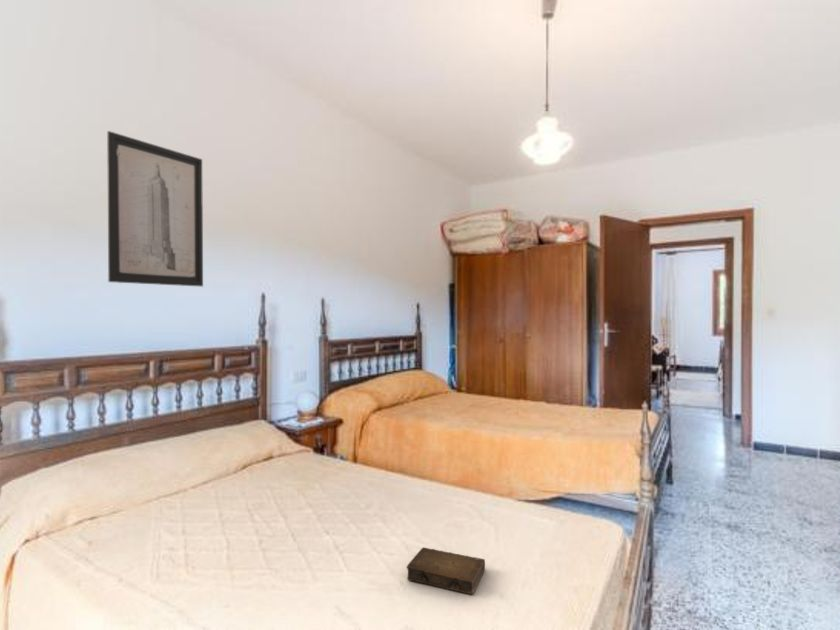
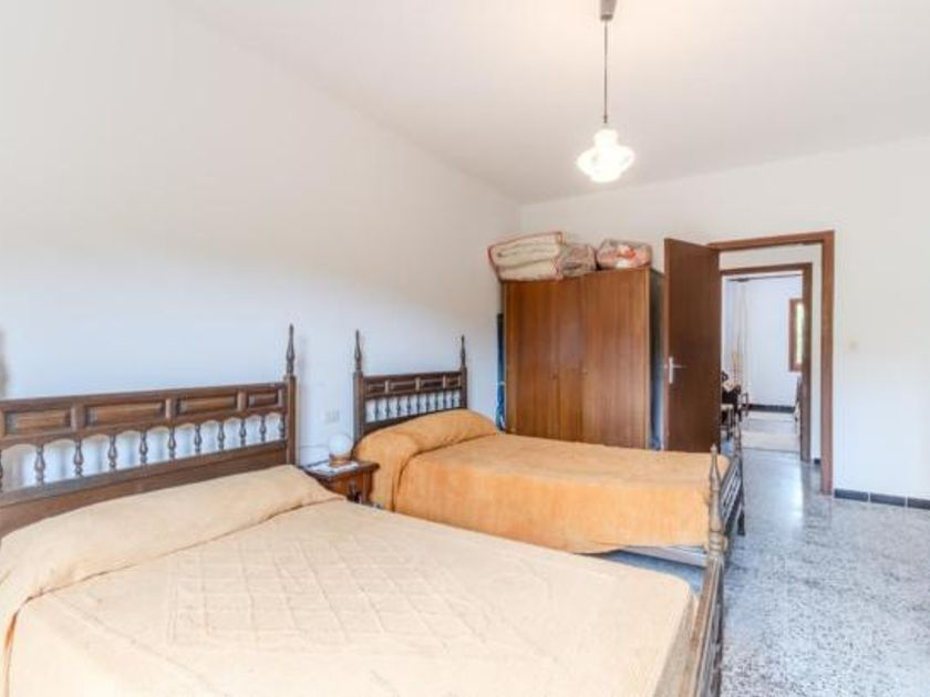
- book (446, 567)
- wall art (159, 215)
